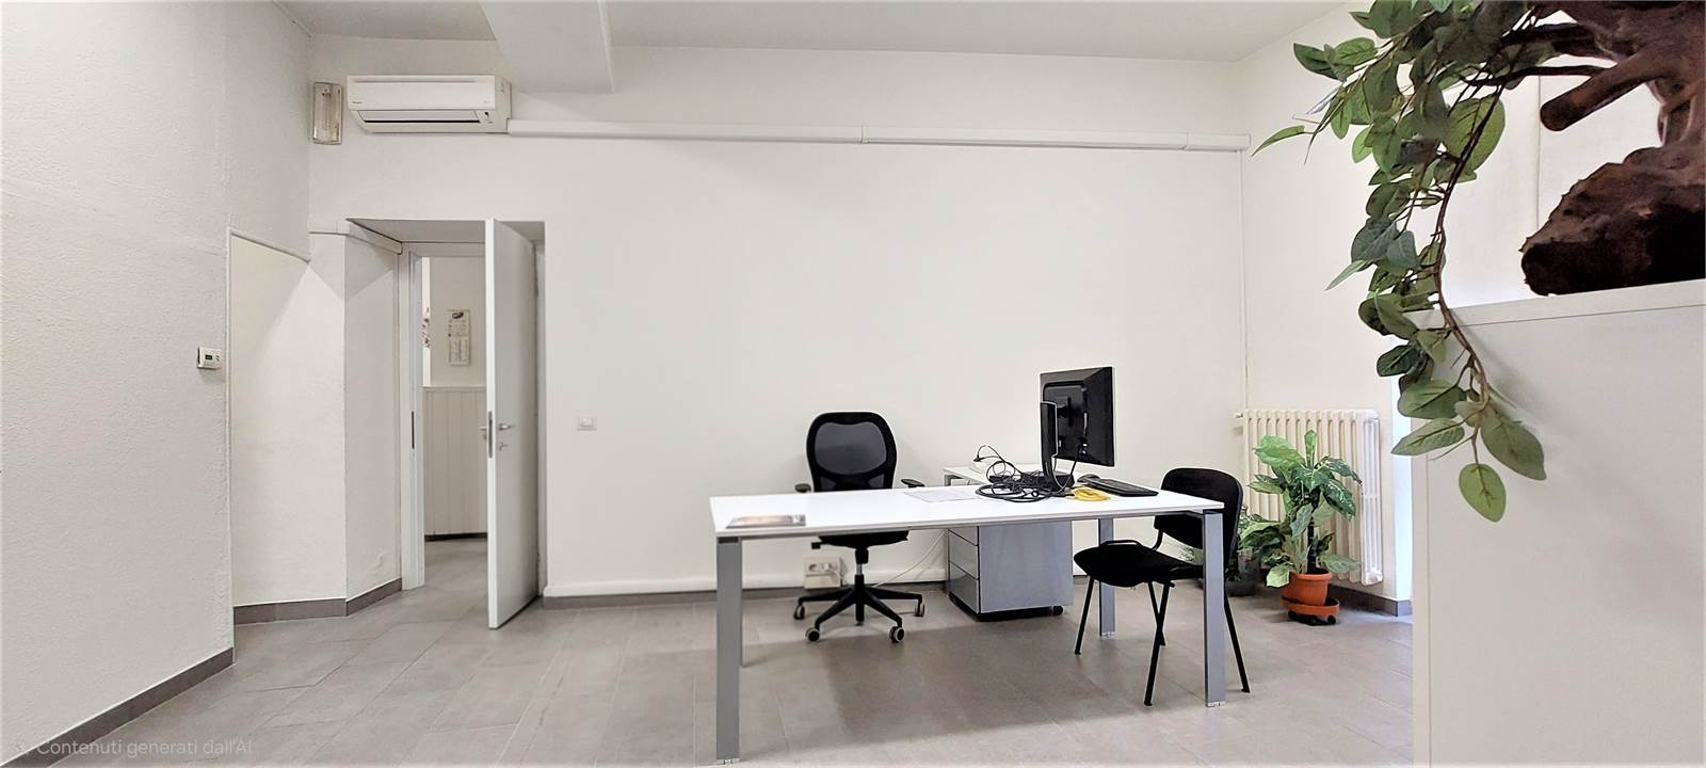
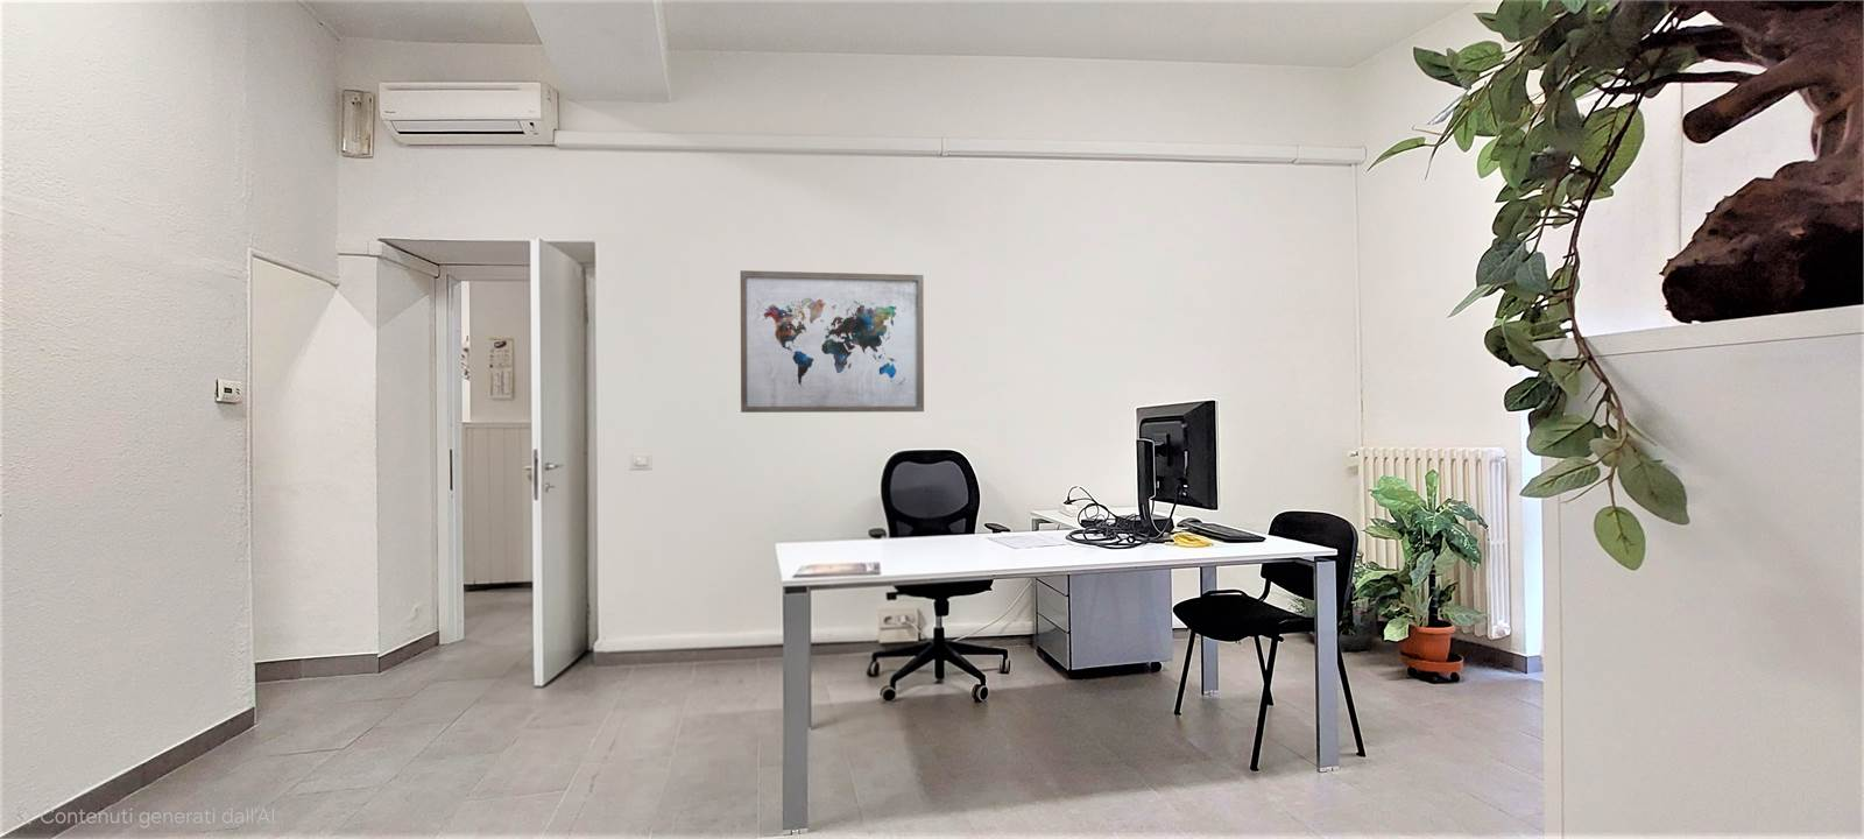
+ wall art (833, 341)
